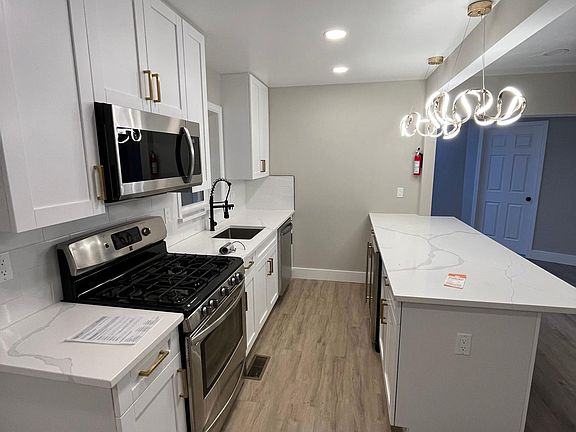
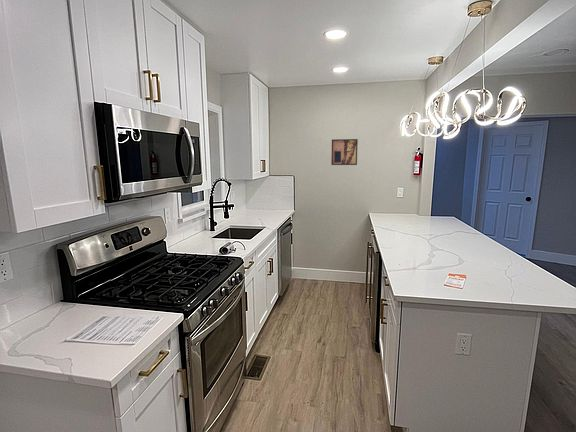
+ wall art (344, 152)
